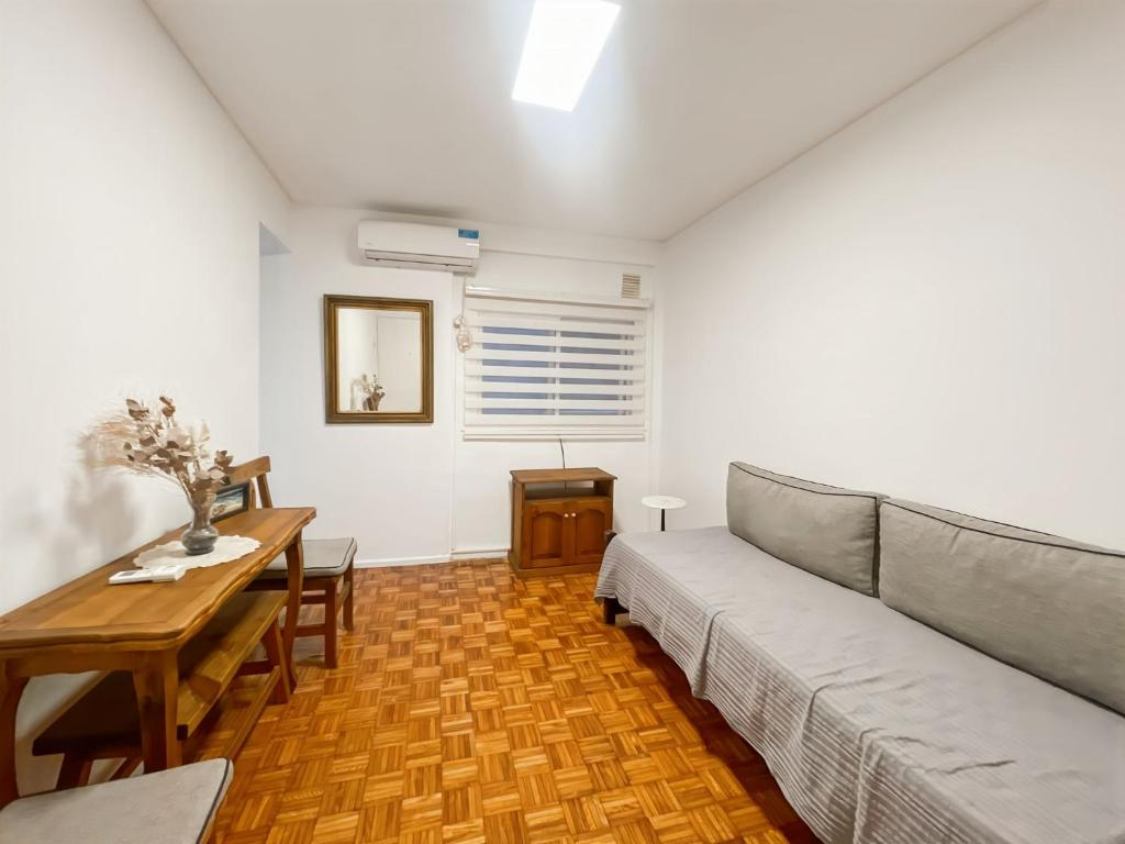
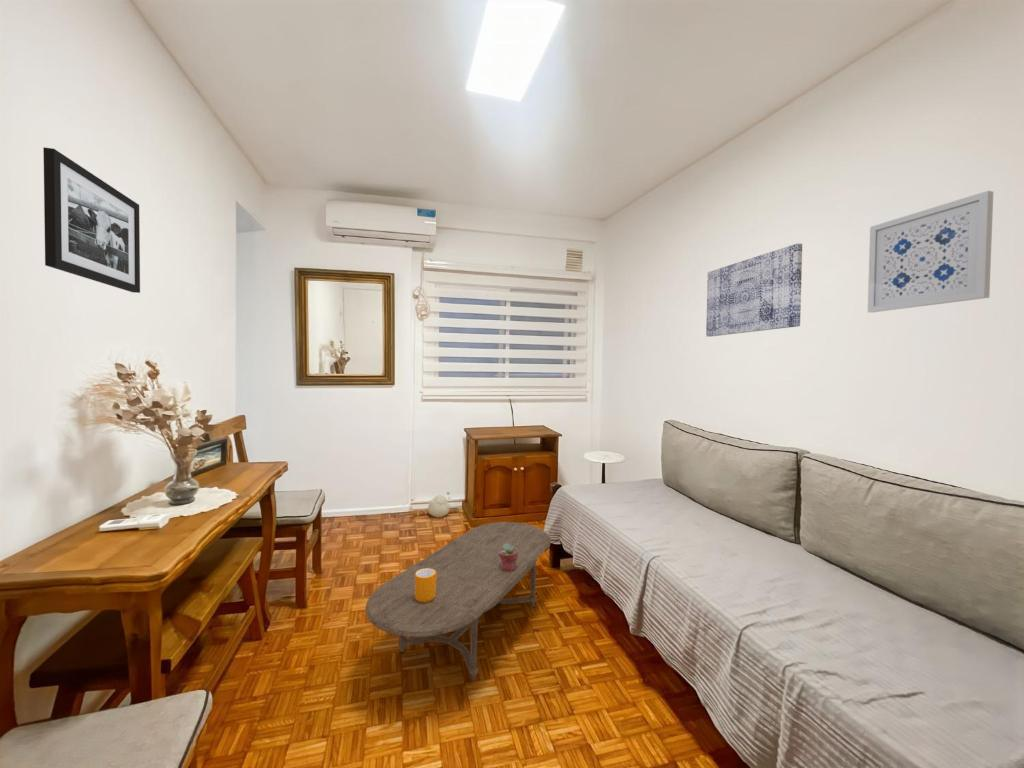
+ plush toy (439, 503)
+ mug (427, 582)
+ wall art (748, 295)
+ wall art (923, 258)
+ coffee table (473, 594)
+ potted succulent (508, 555)
+ picture frame (98, 230)
